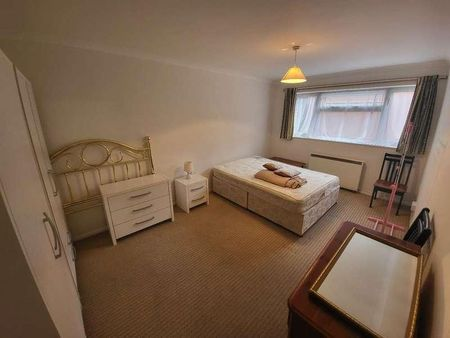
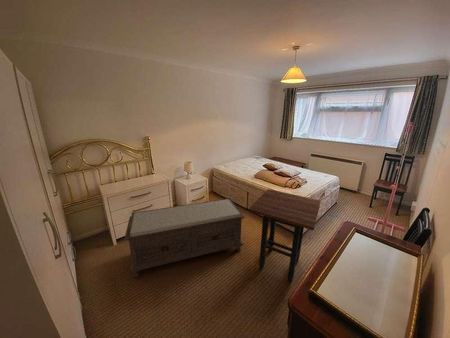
+ bench (188, 232)
+ side table (274, 235)
